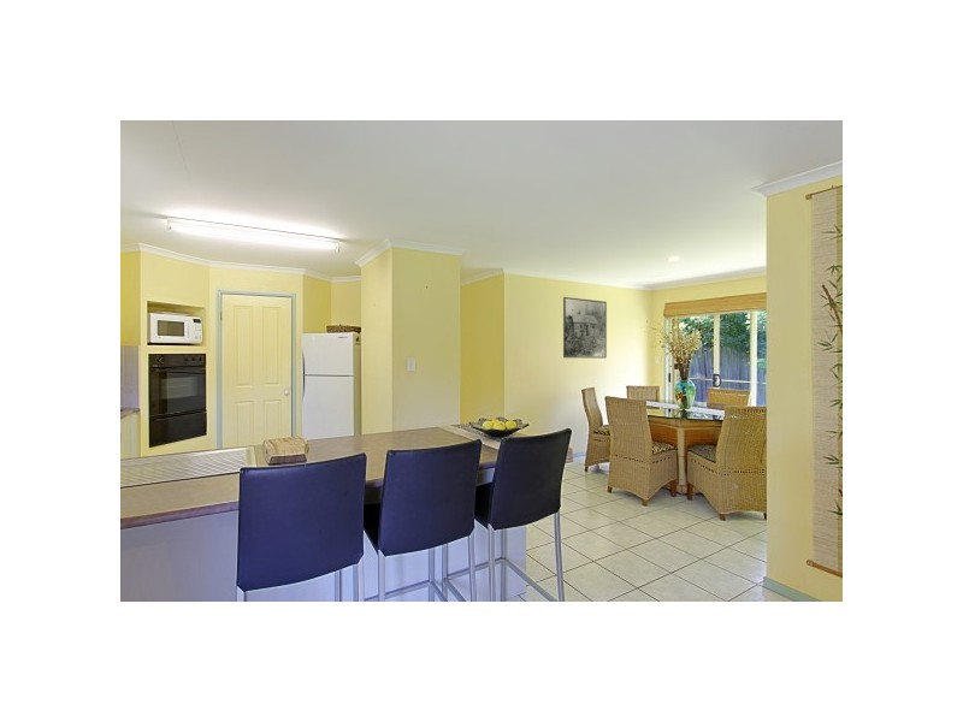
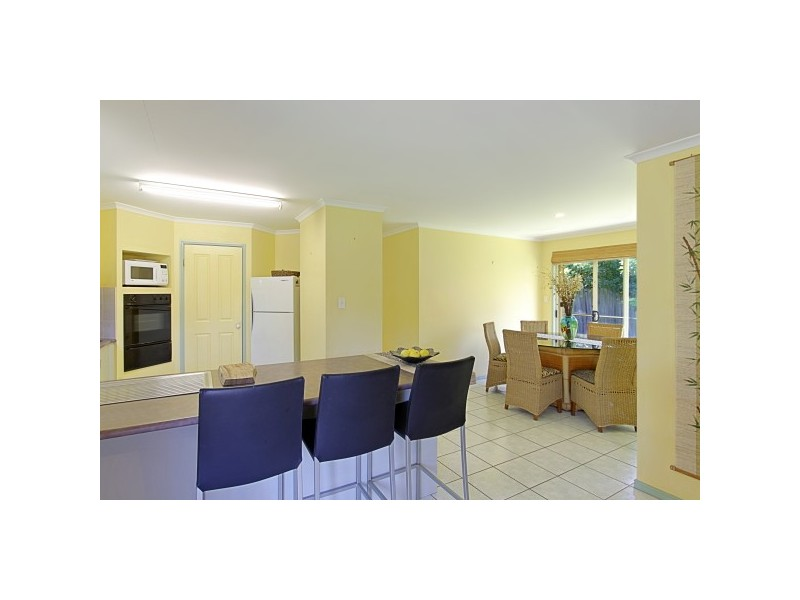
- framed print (585, 329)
